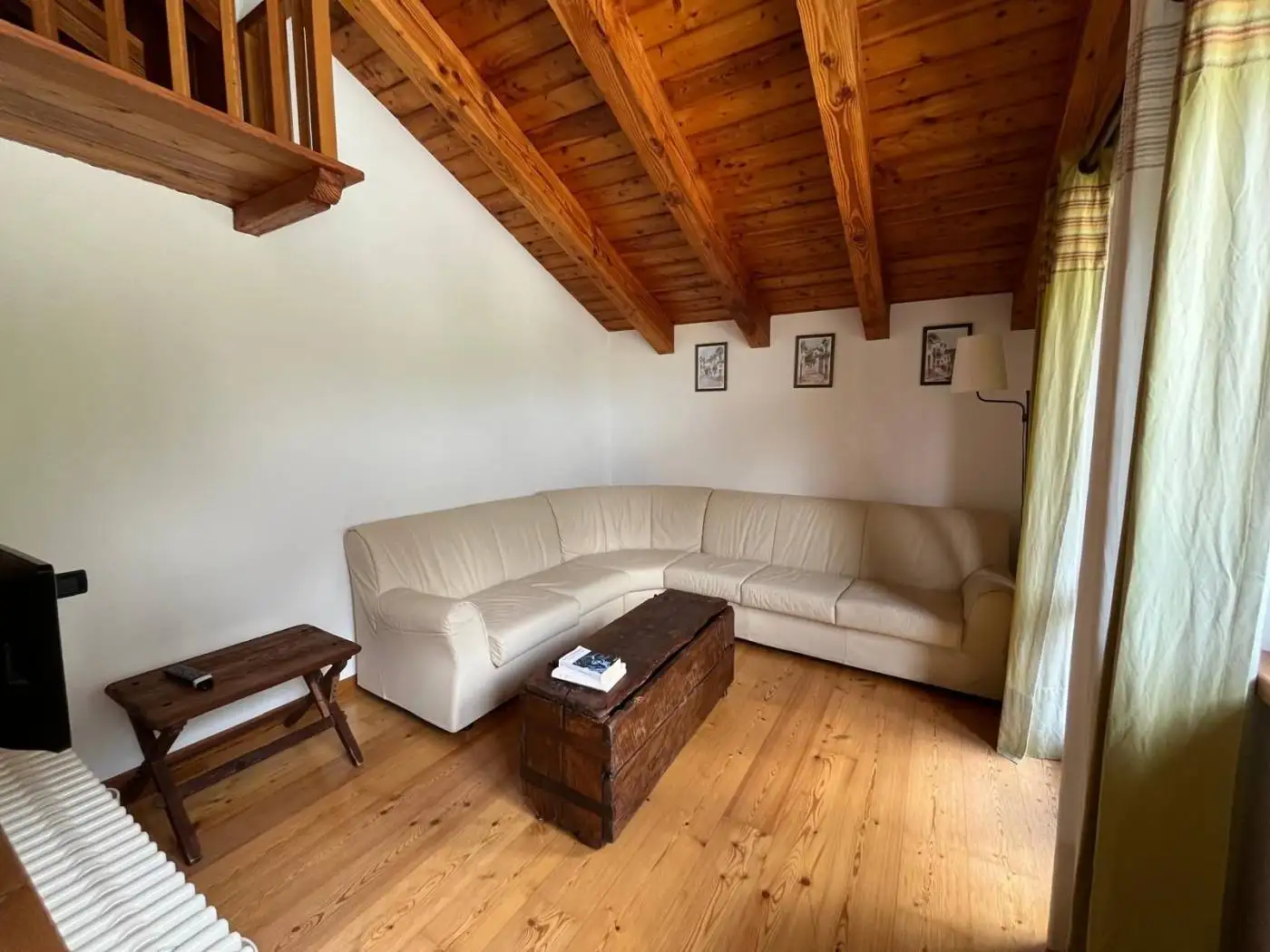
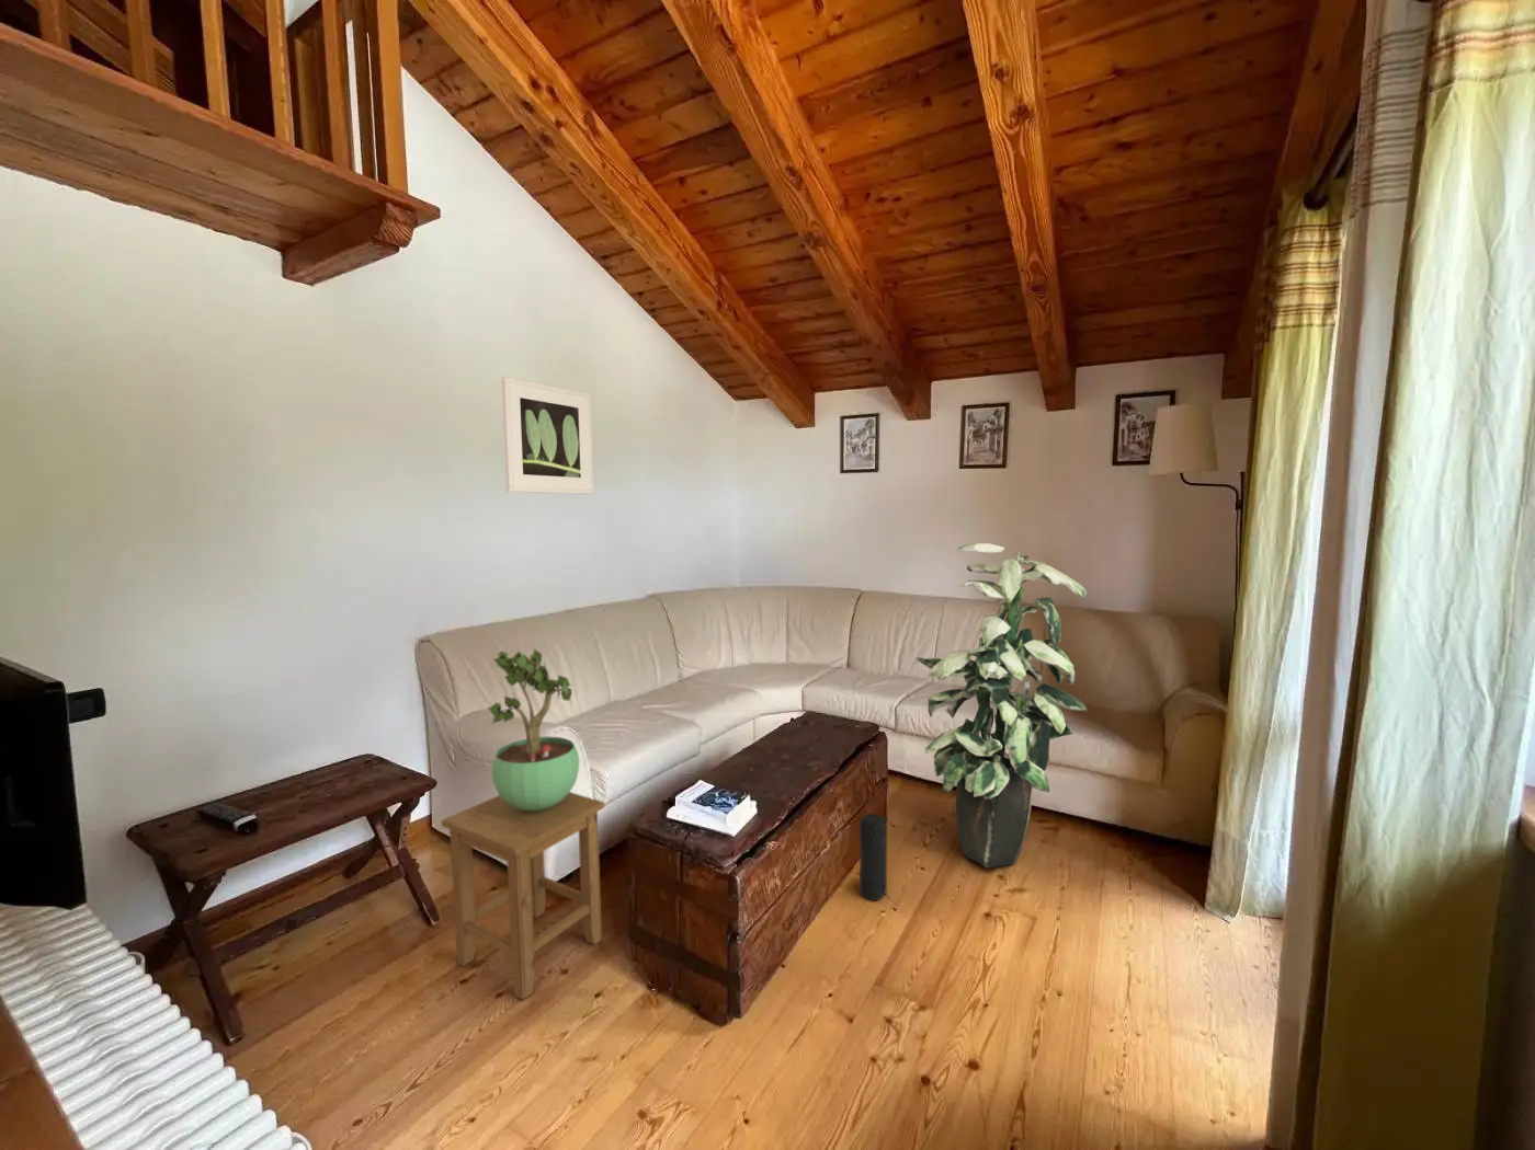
+ indoor plant (995, 699)
+ stool (527, 881)
+ potted plant (537, 727)
+ speaker (873, 855)
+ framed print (550, 440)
